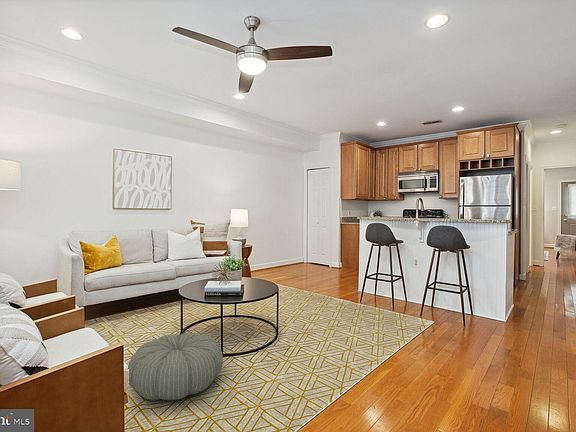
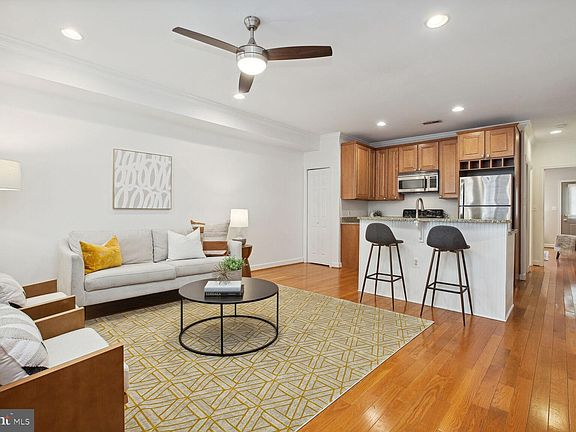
- pouf (177, 362)
